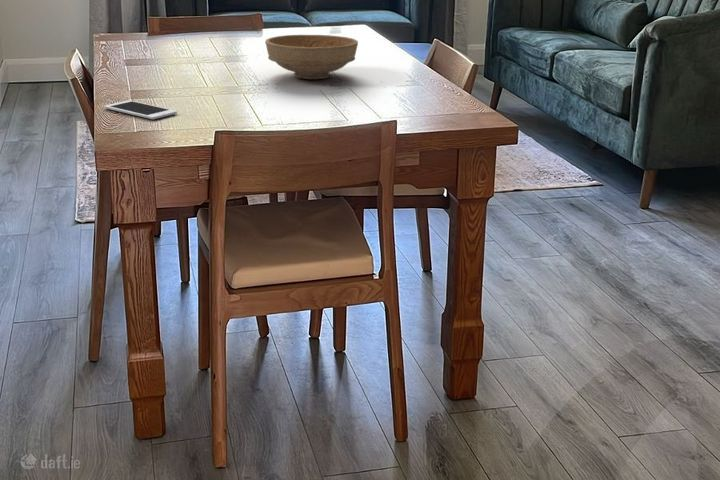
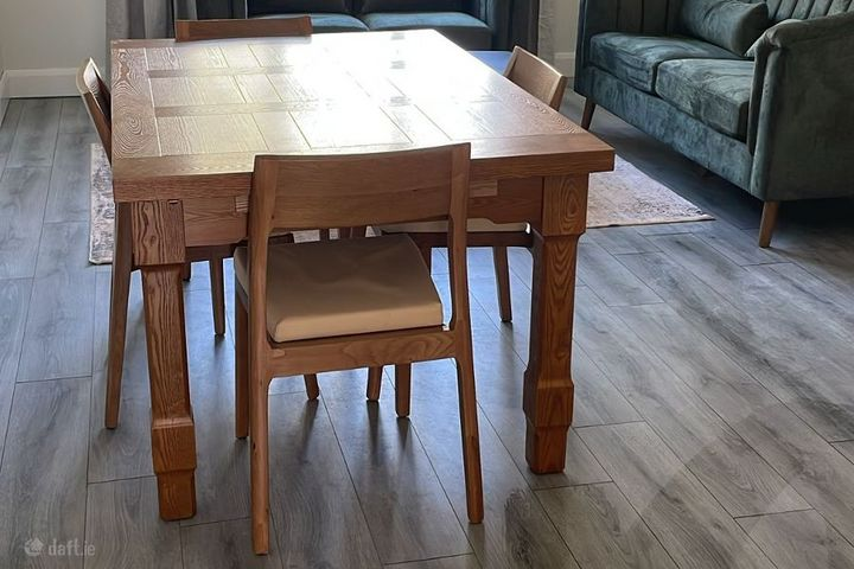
- bowl (311, 58)
- cell phone (140, 109)
